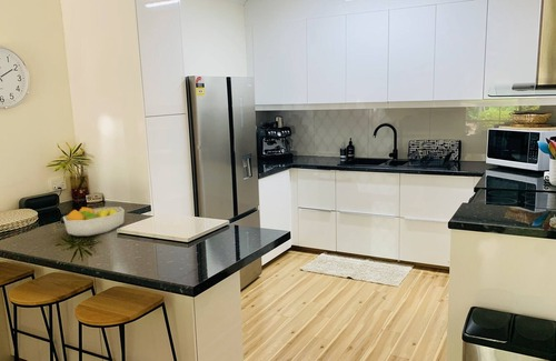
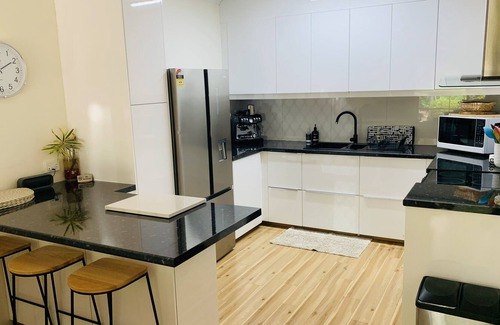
- fruit bowl (95, 218)
